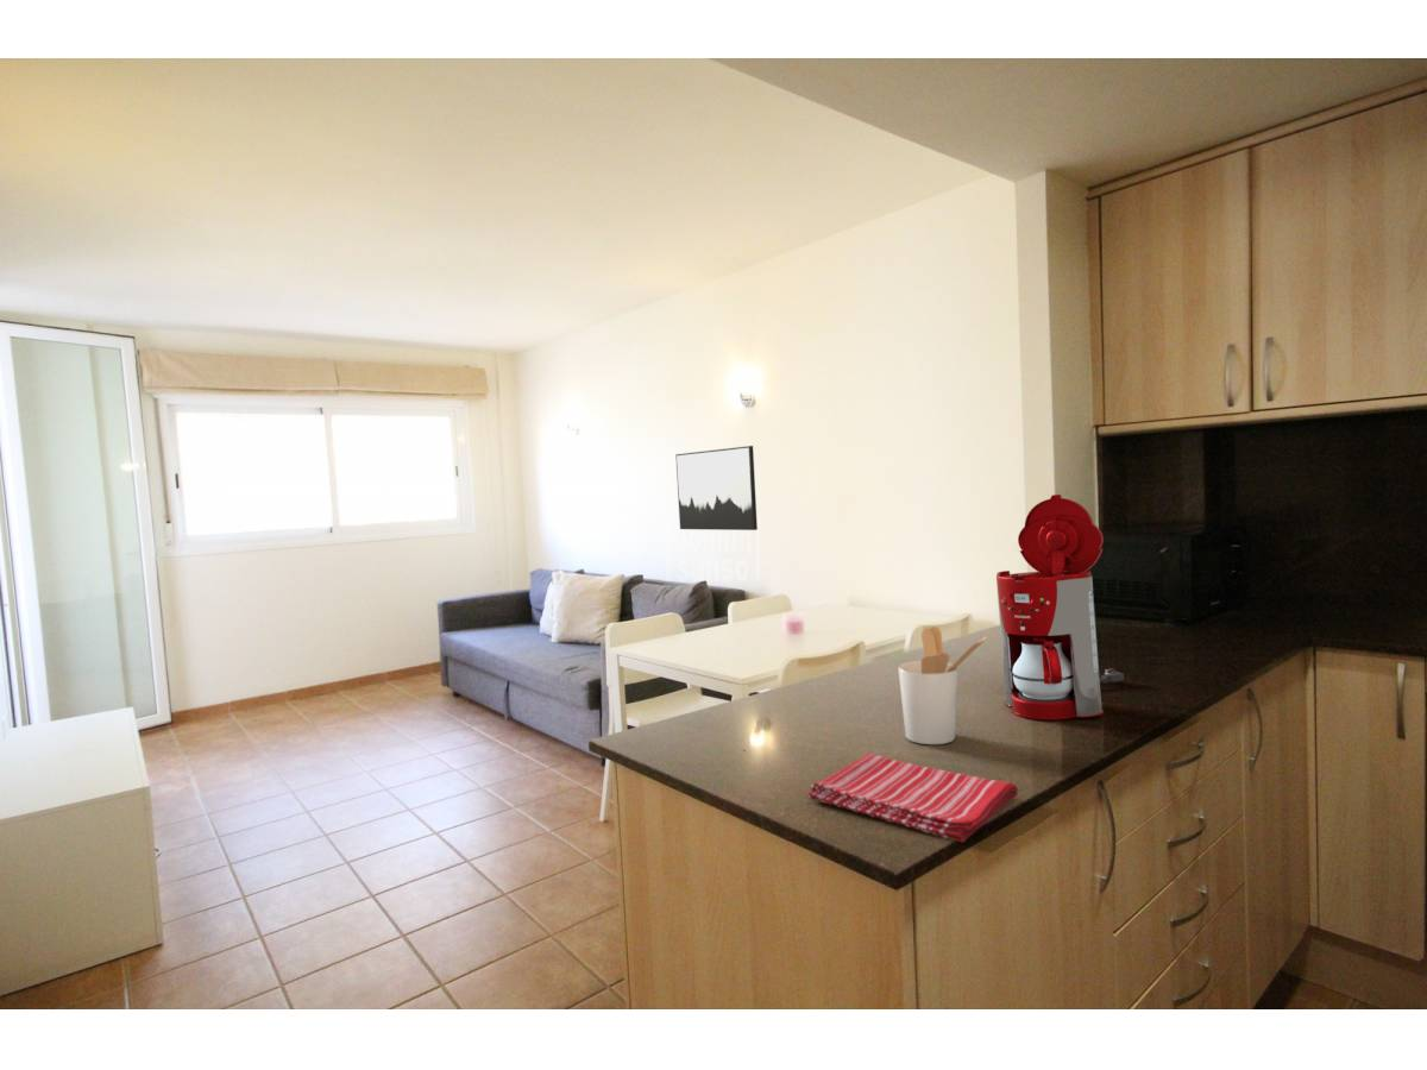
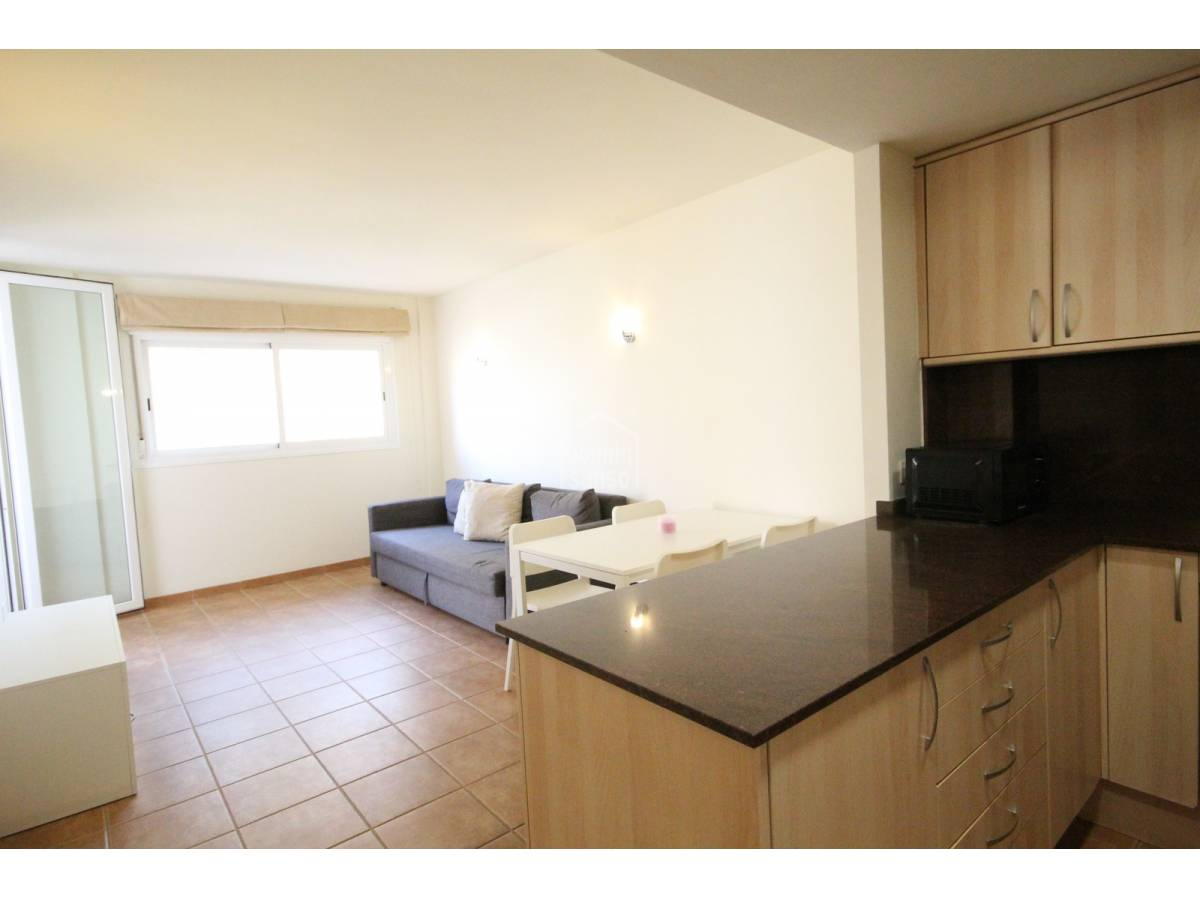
- dish towel (912, 789)
- utensil holder (943, 685)
- wall art (714, 490)
- coffee maker (1052, 596)
